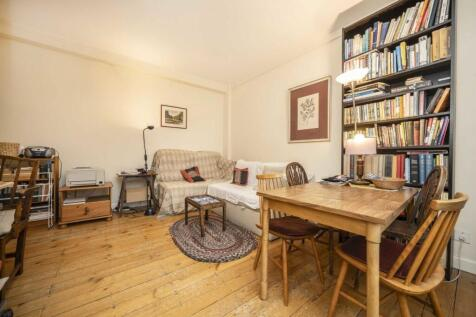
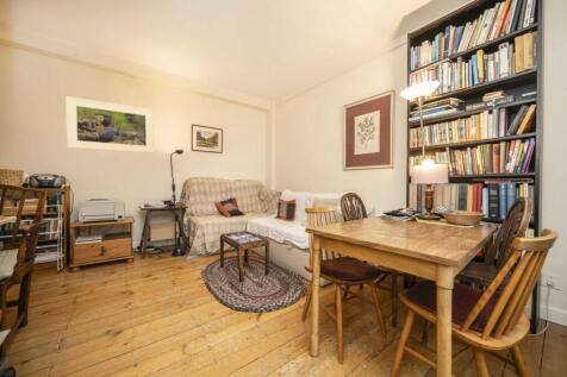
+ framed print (113, 127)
